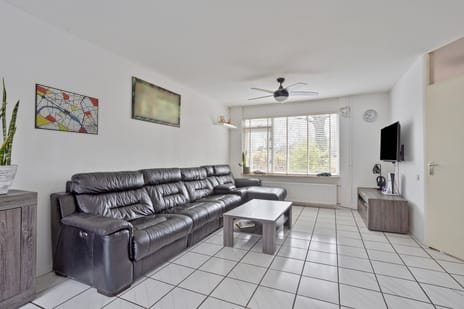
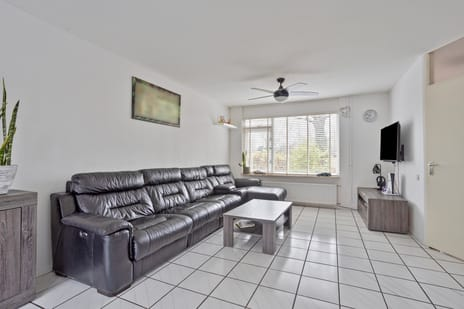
- wall art (70, 112)
